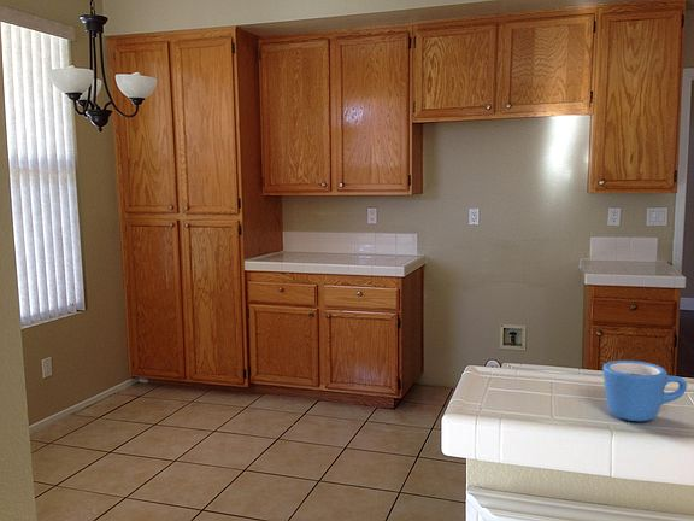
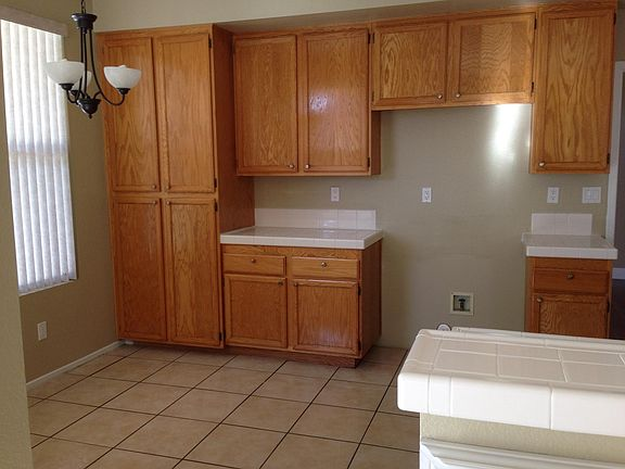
- mug (643, 392)
